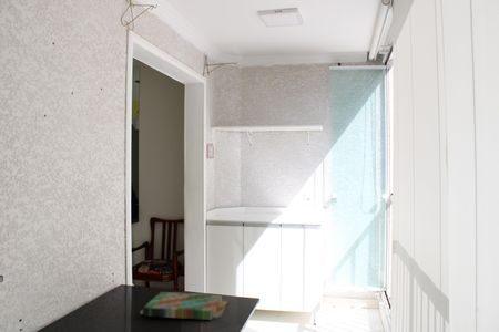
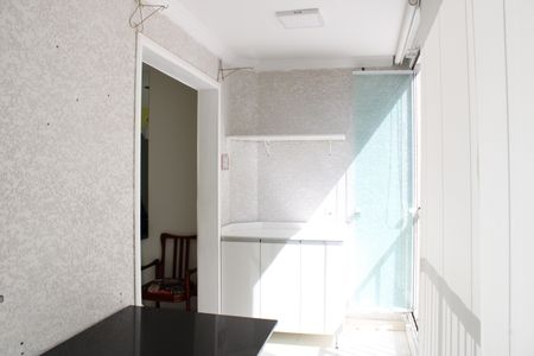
- board game (184, 304)
